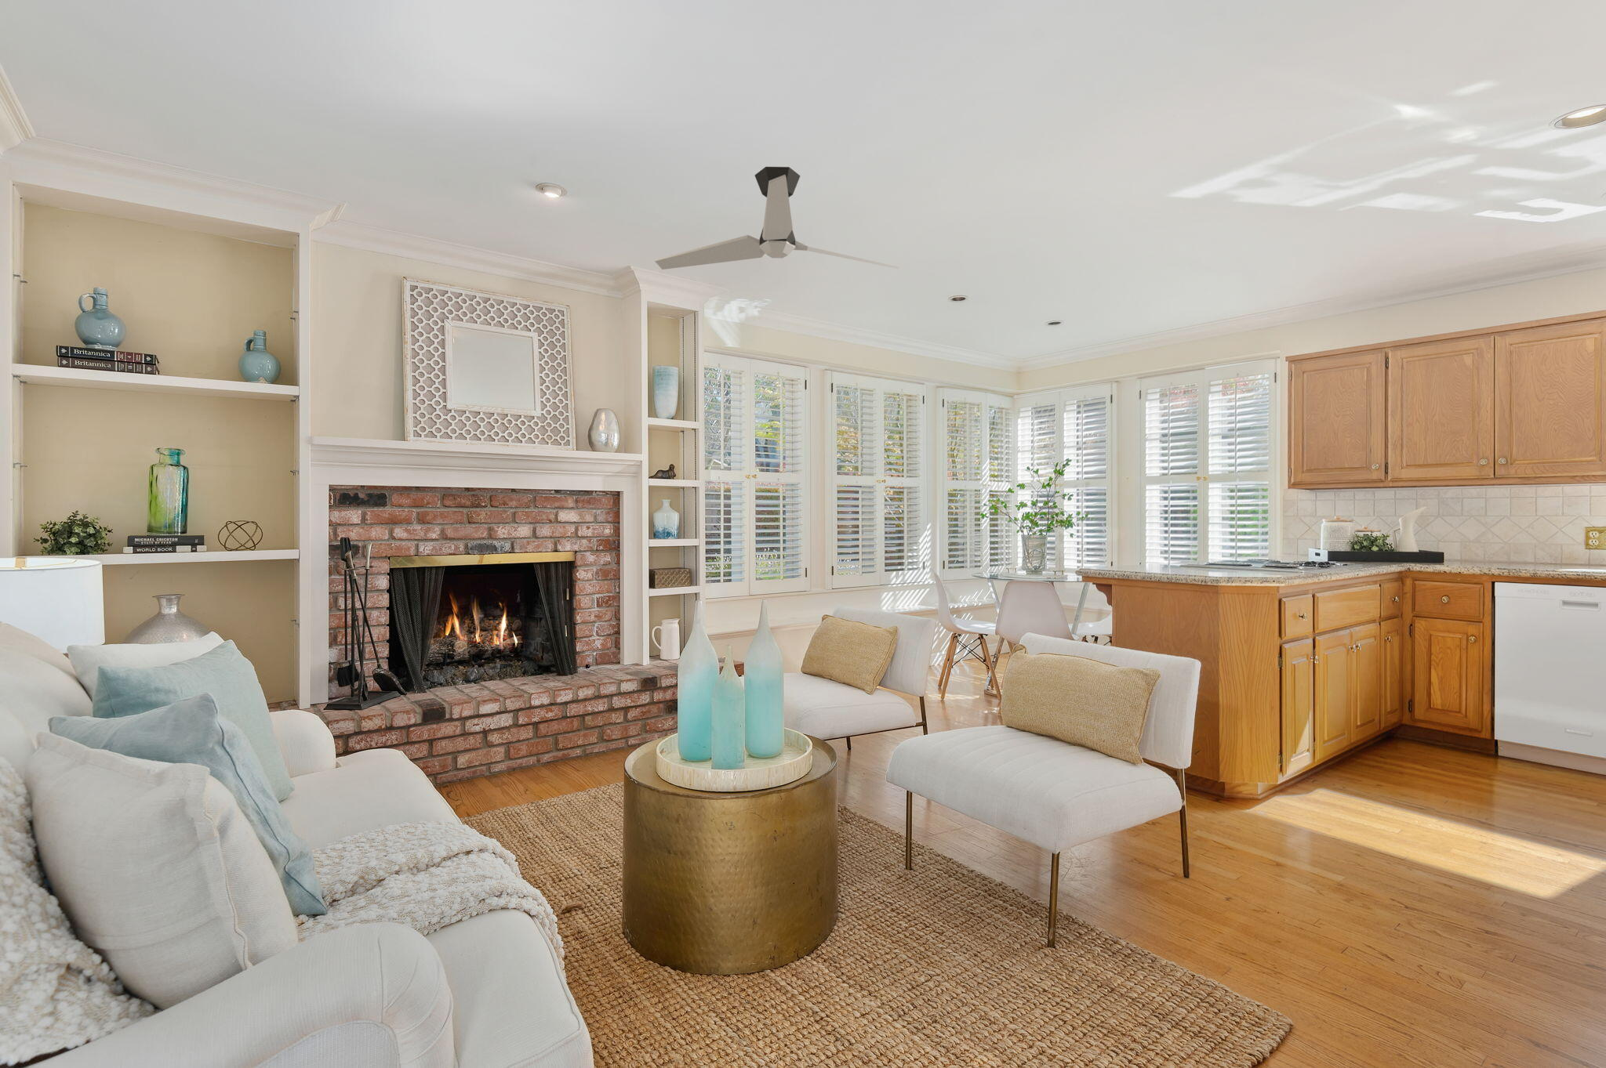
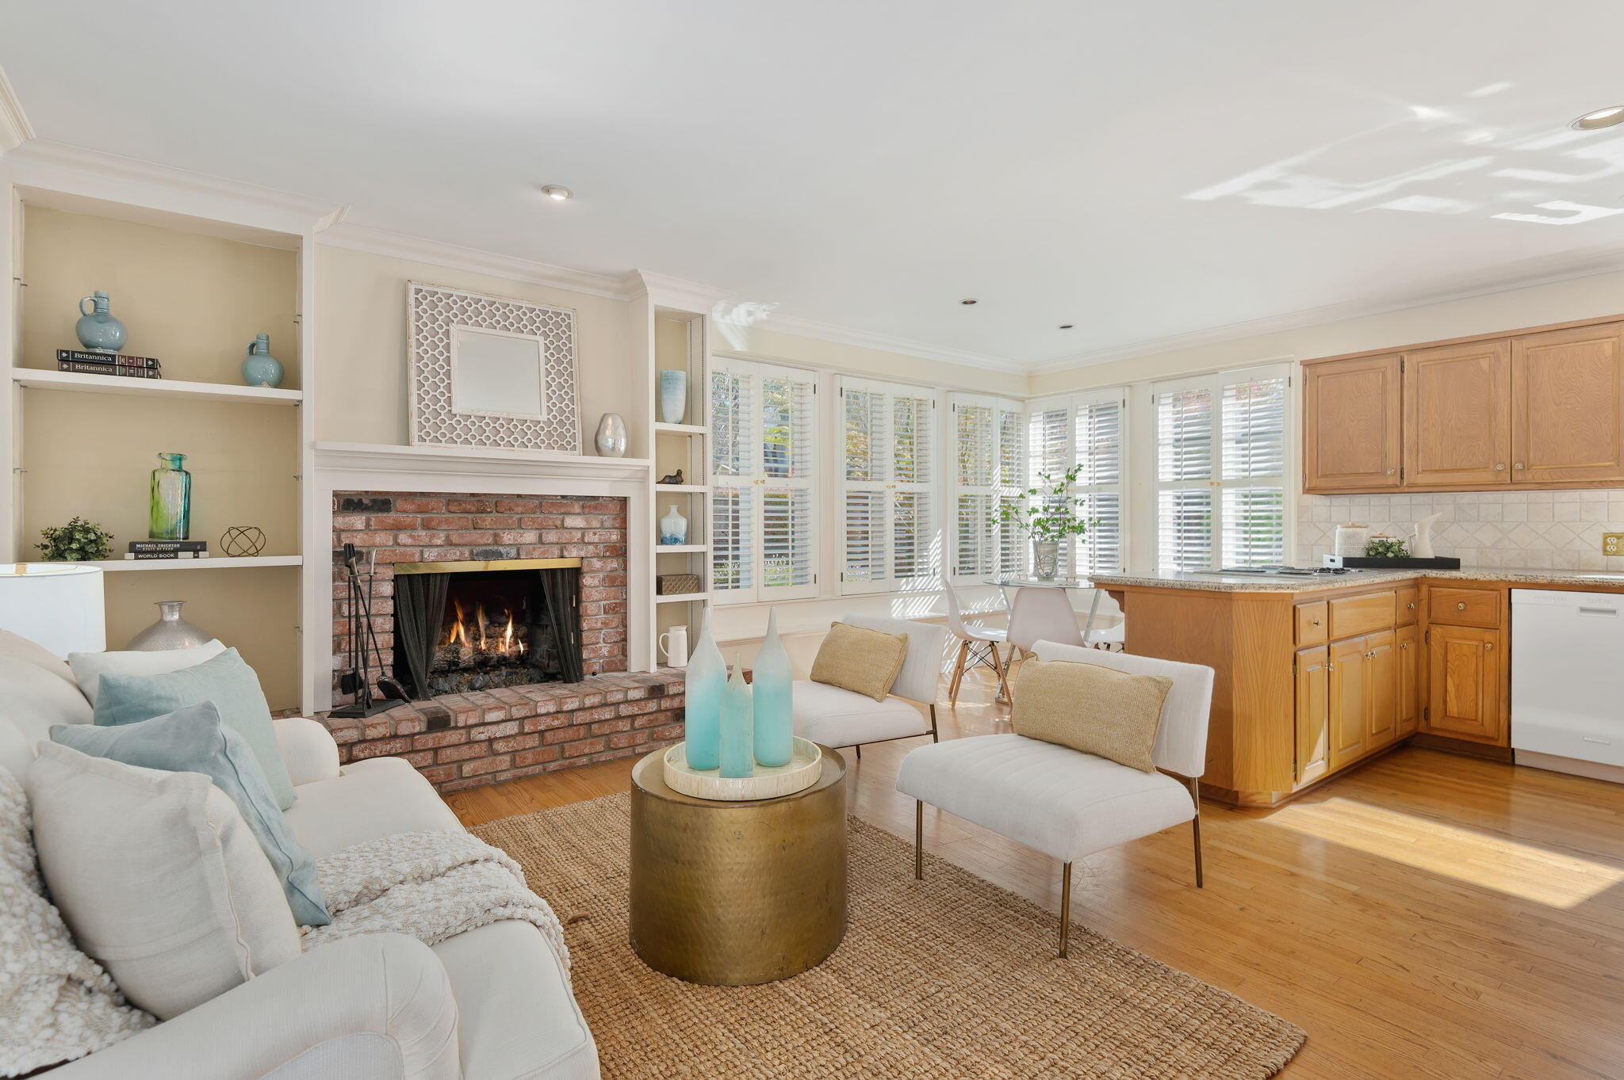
- ceiling fan (777, 201)
